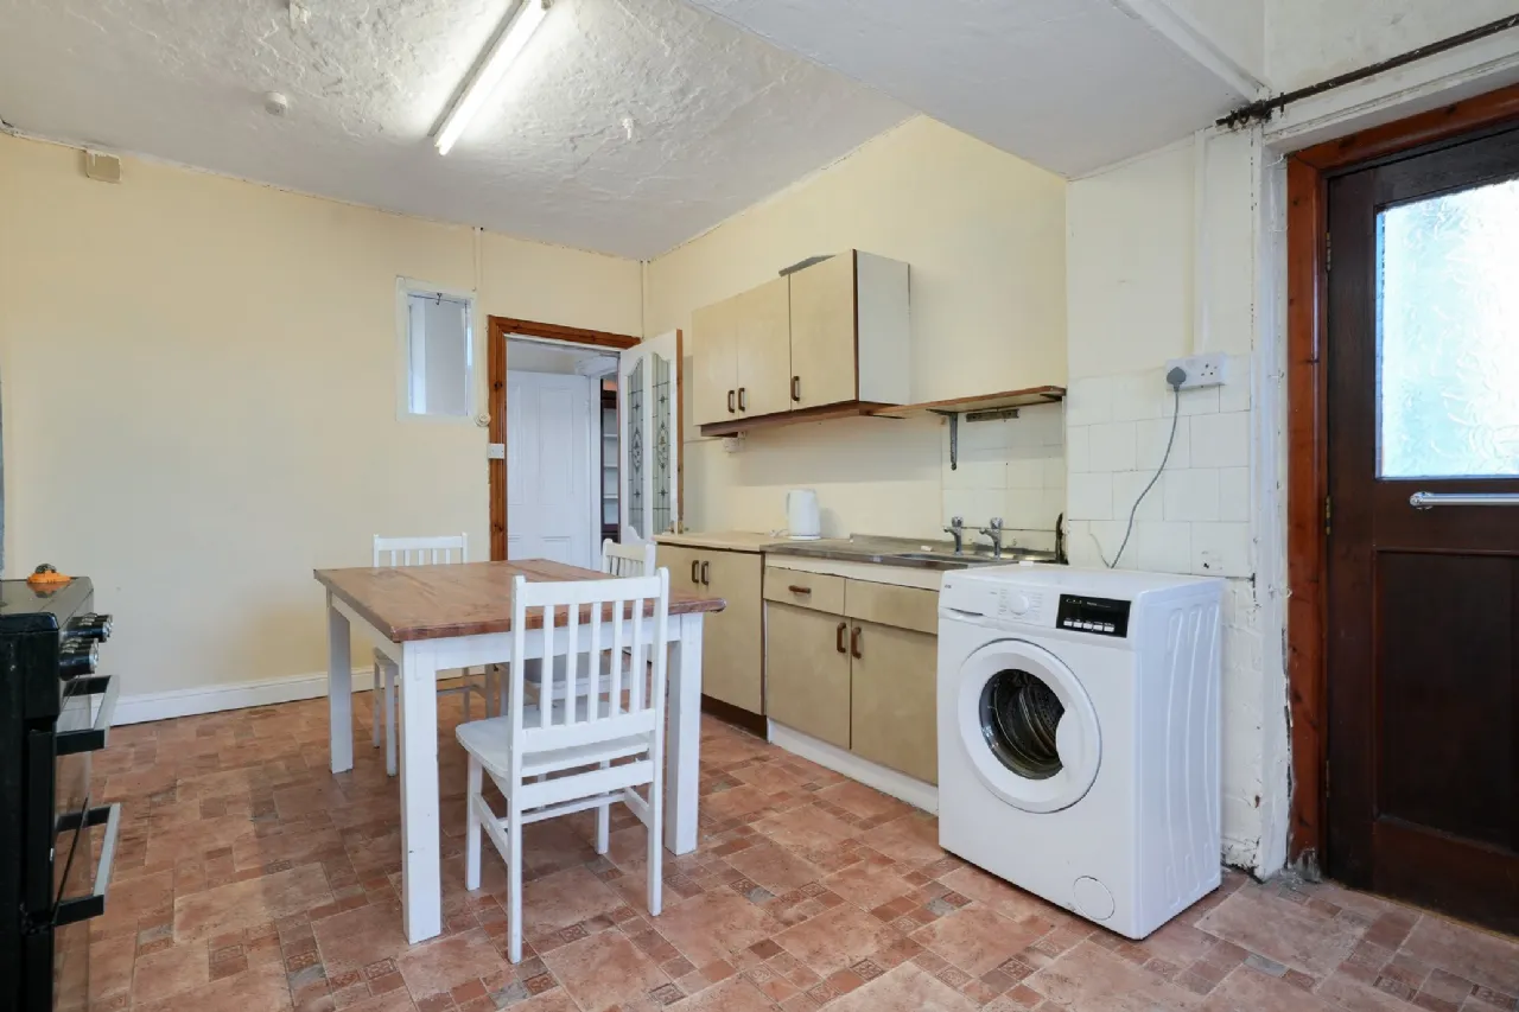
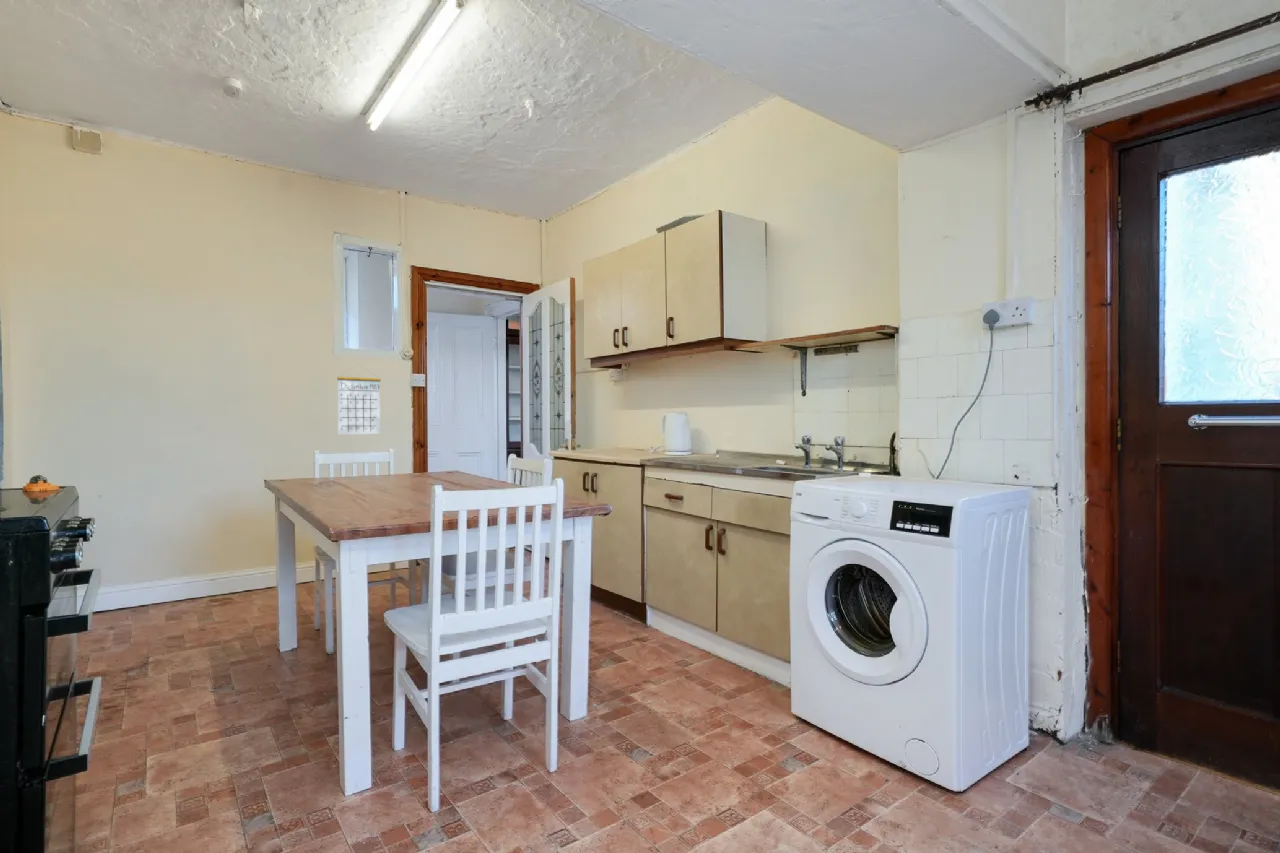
+ calendar (359, 399)
